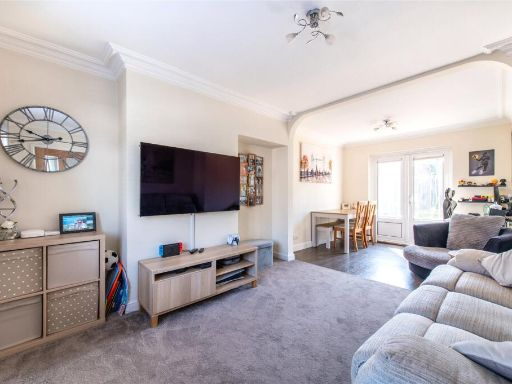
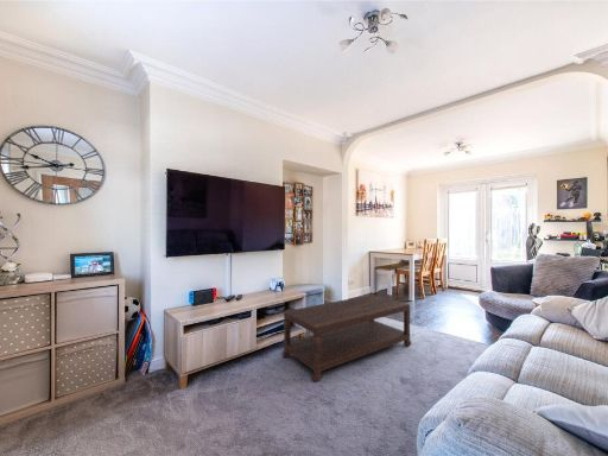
+ coffee table (349, 329)
